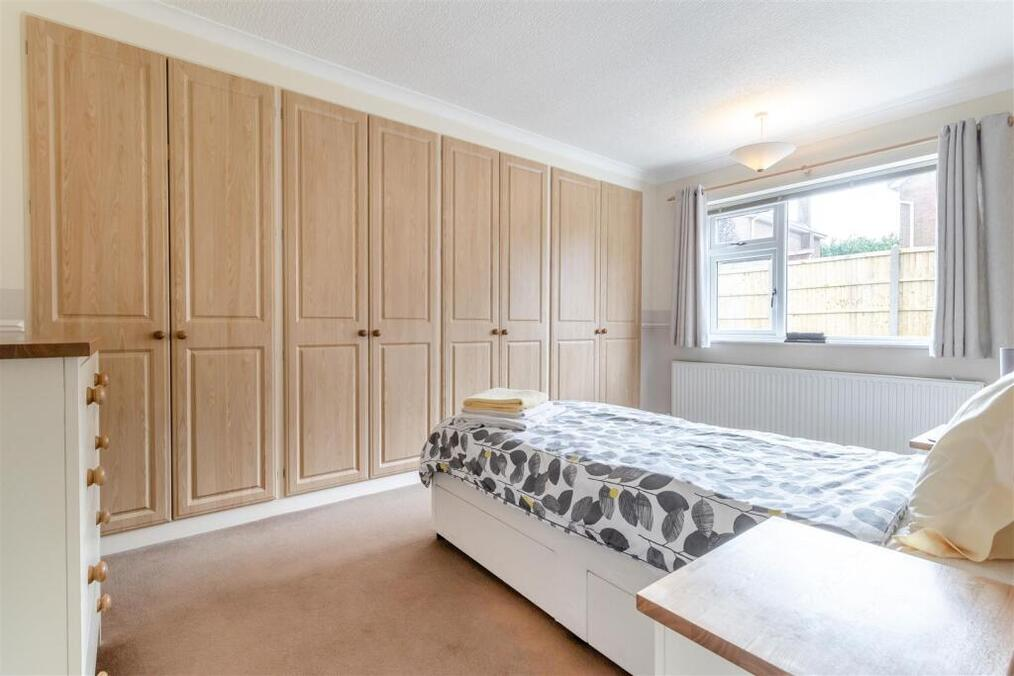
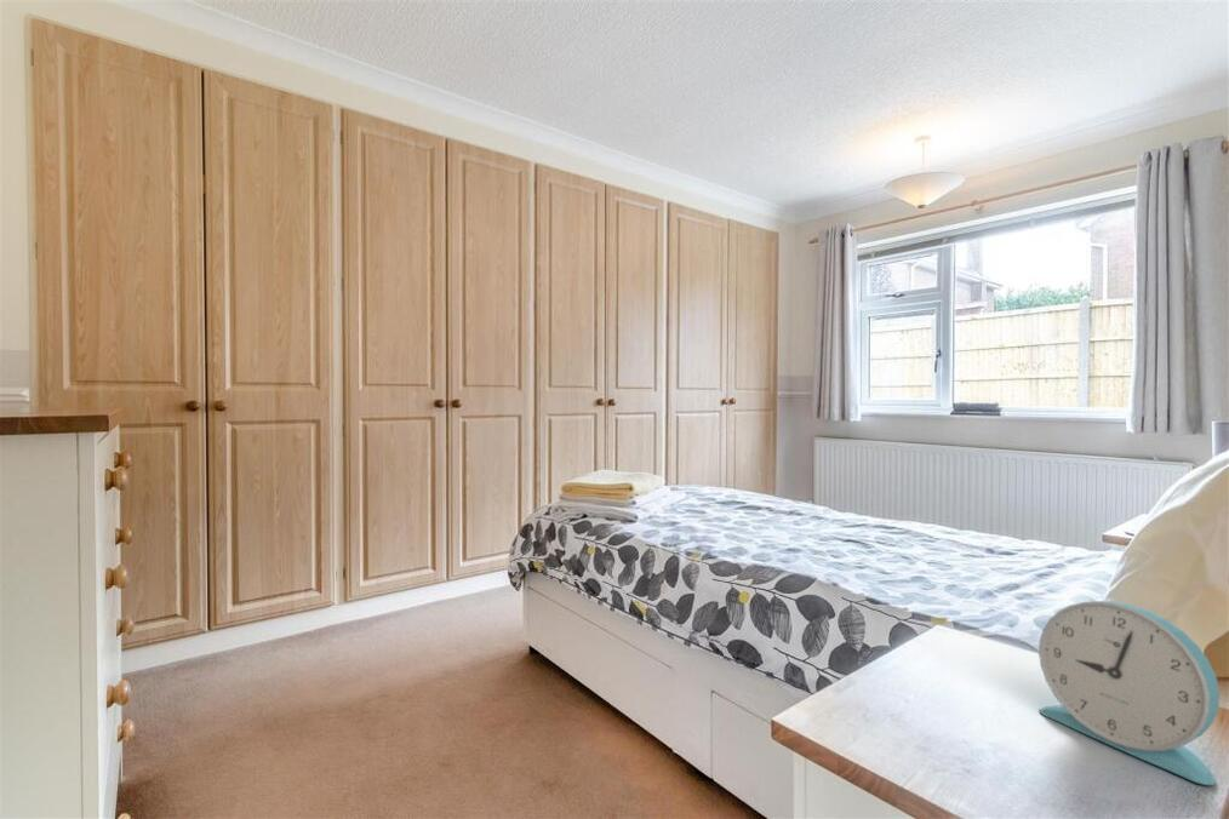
+ alarm clock (1128, 669)
